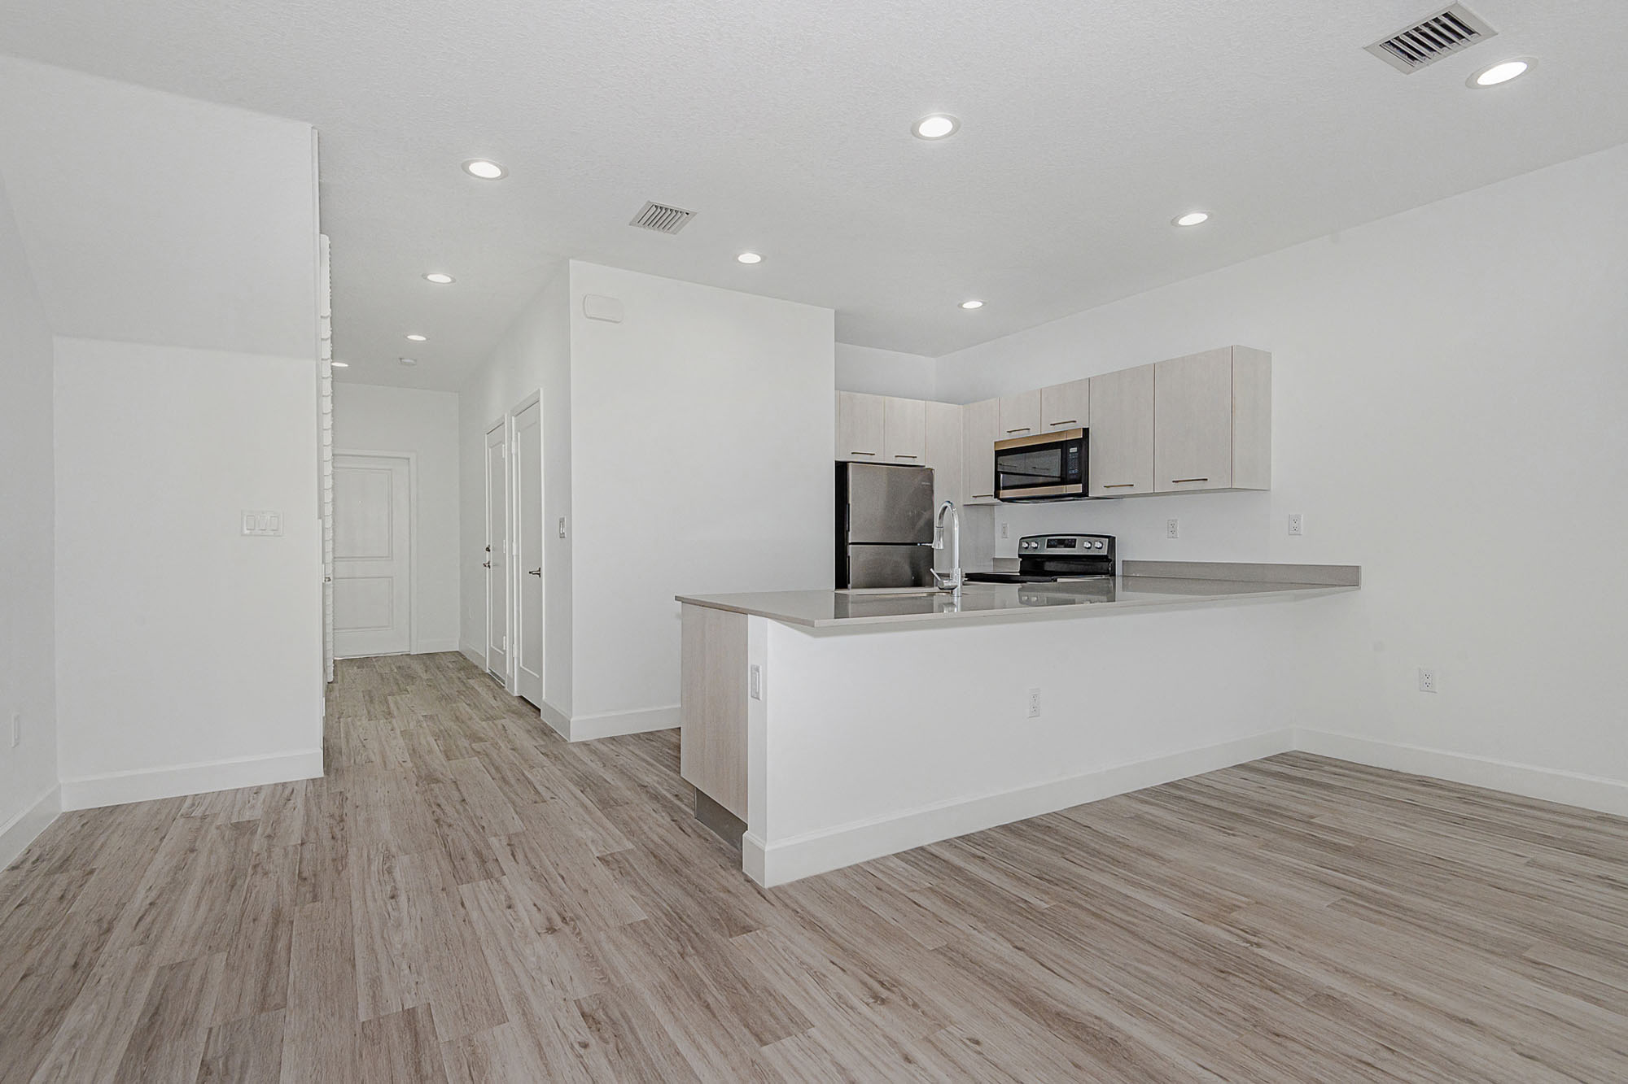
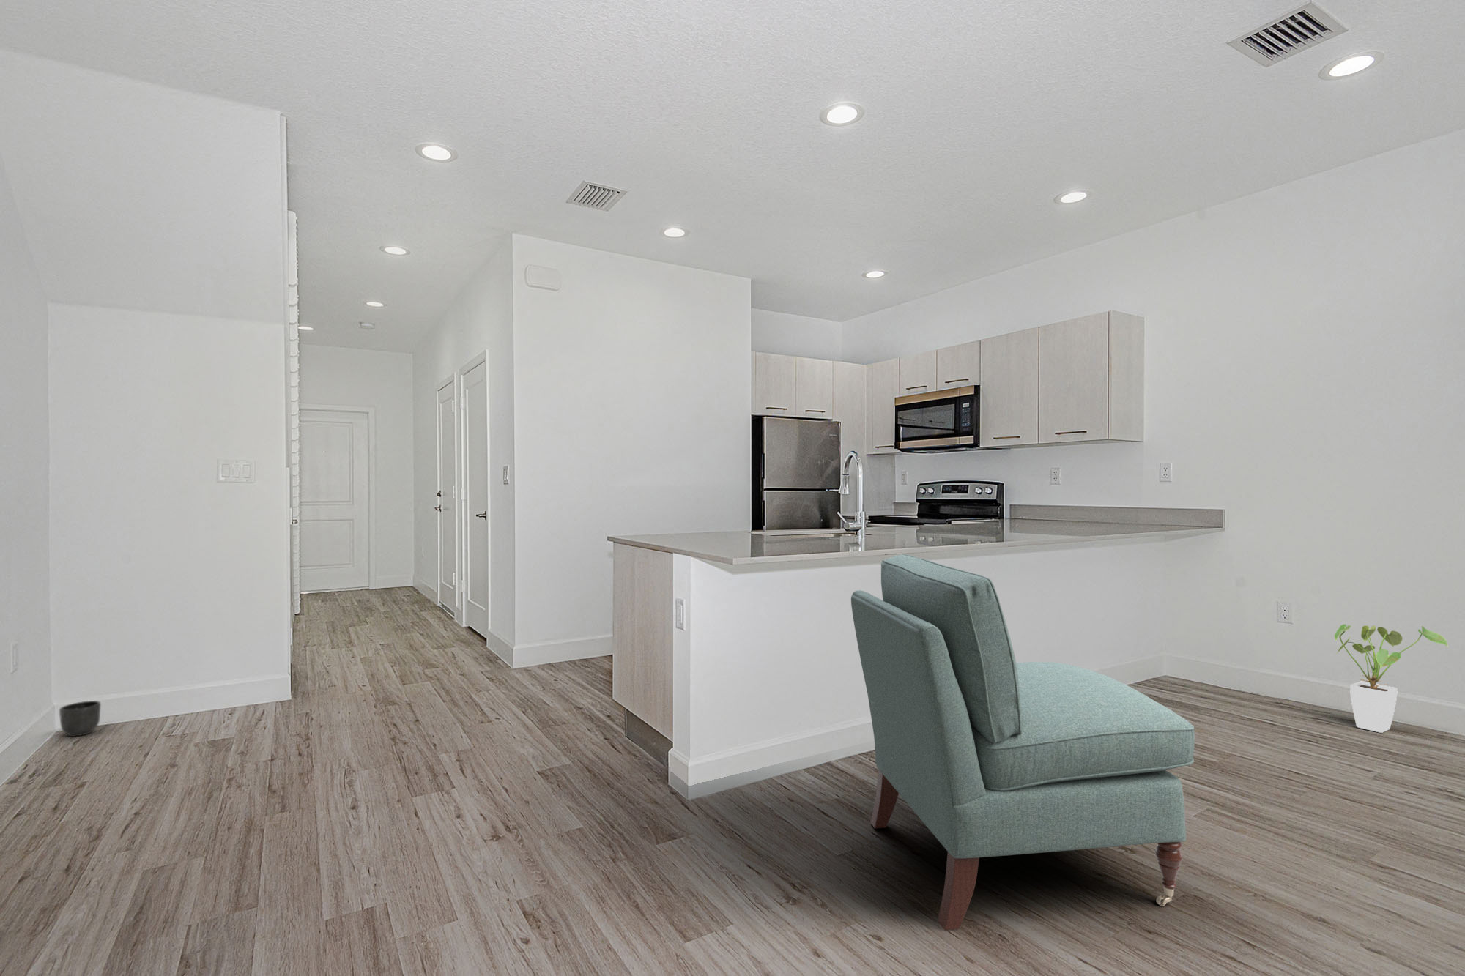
+ house plant (1381, 675)
+ chair (1005, 712)
+ planter (80, 719)
